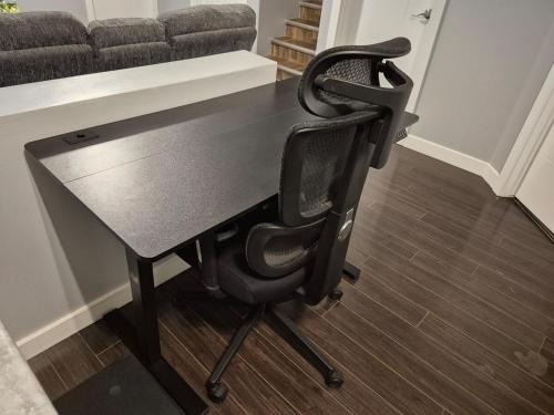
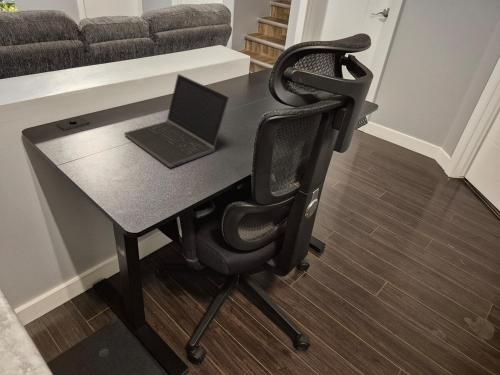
+ laptop computer (174, 117)
